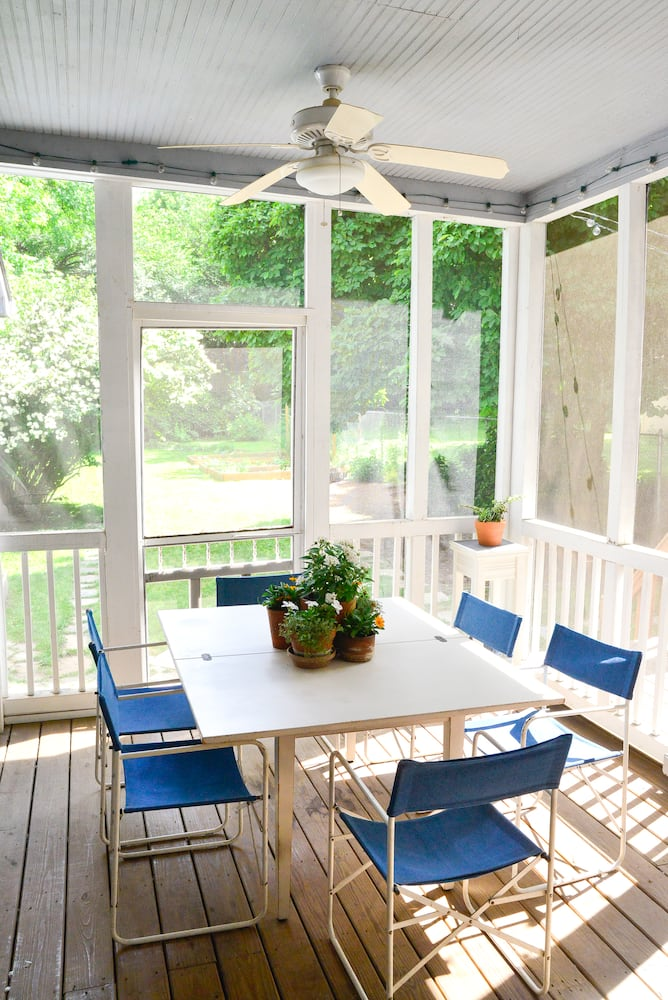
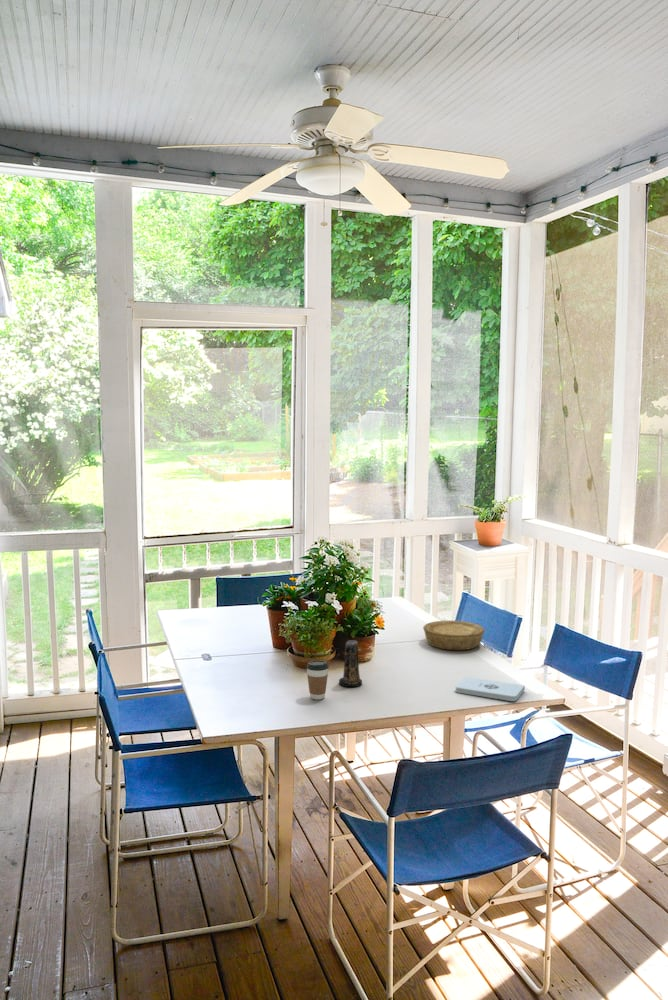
+ notepad (489, 688)
+ candle (350, 662)
+ coffee cup (317, 679)
+ bowl (453, 635)
